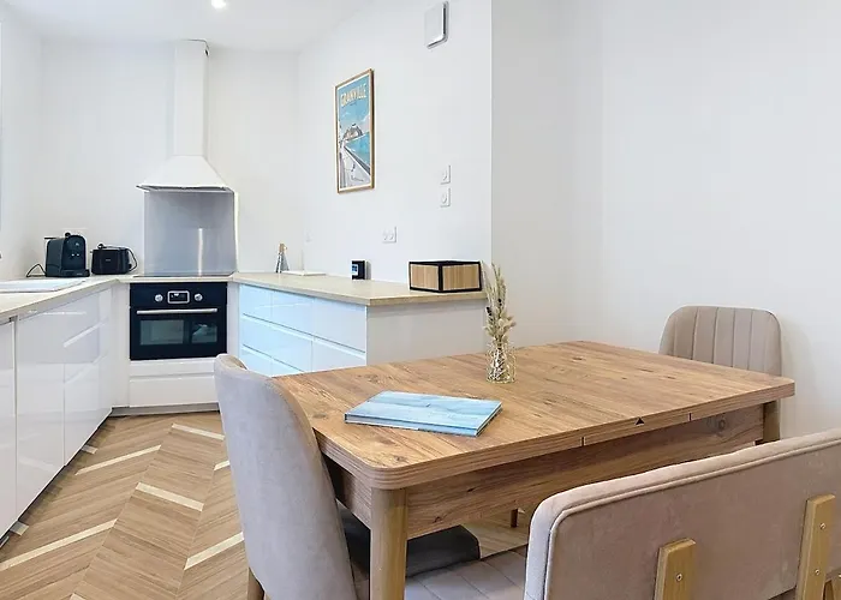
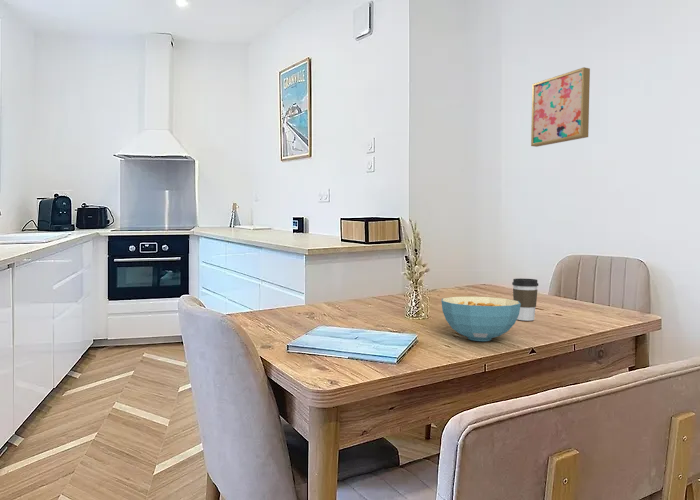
+ wall art (558, 109)
+ cereal bowl (479, 319)
+ coffee cup (524, 299)
